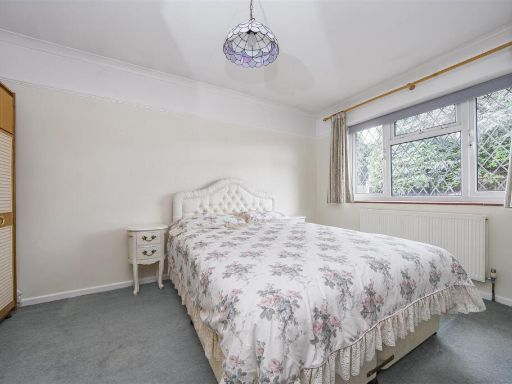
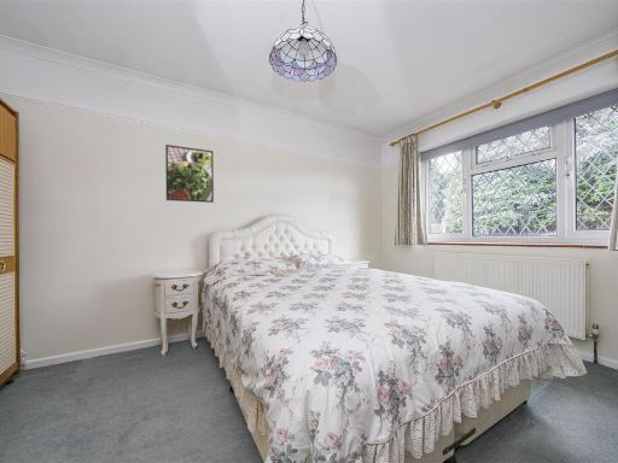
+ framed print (190, 174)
